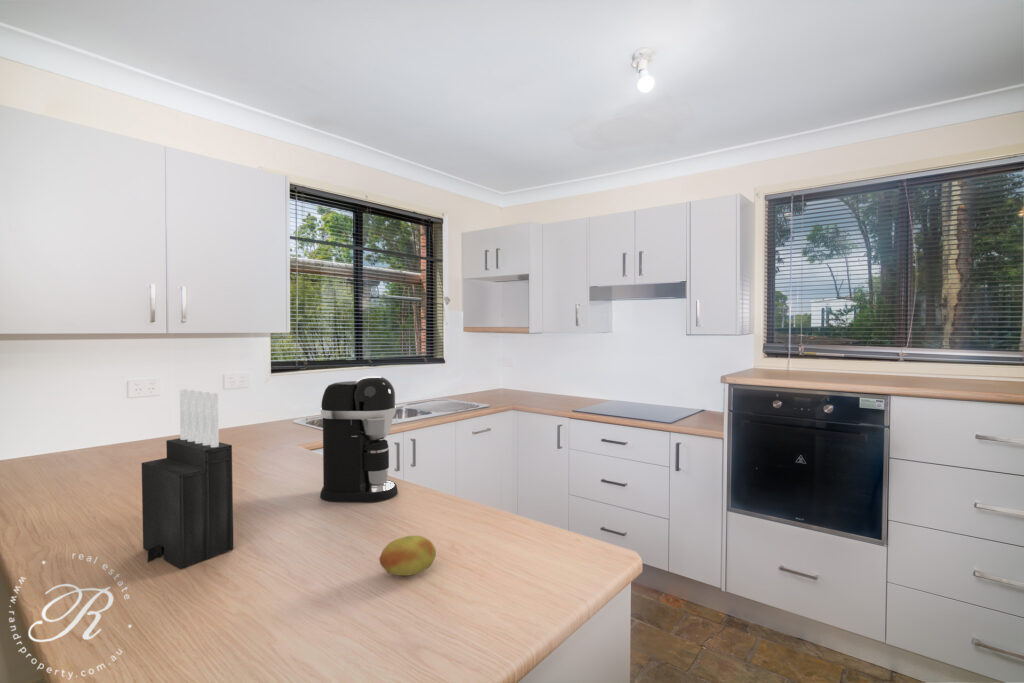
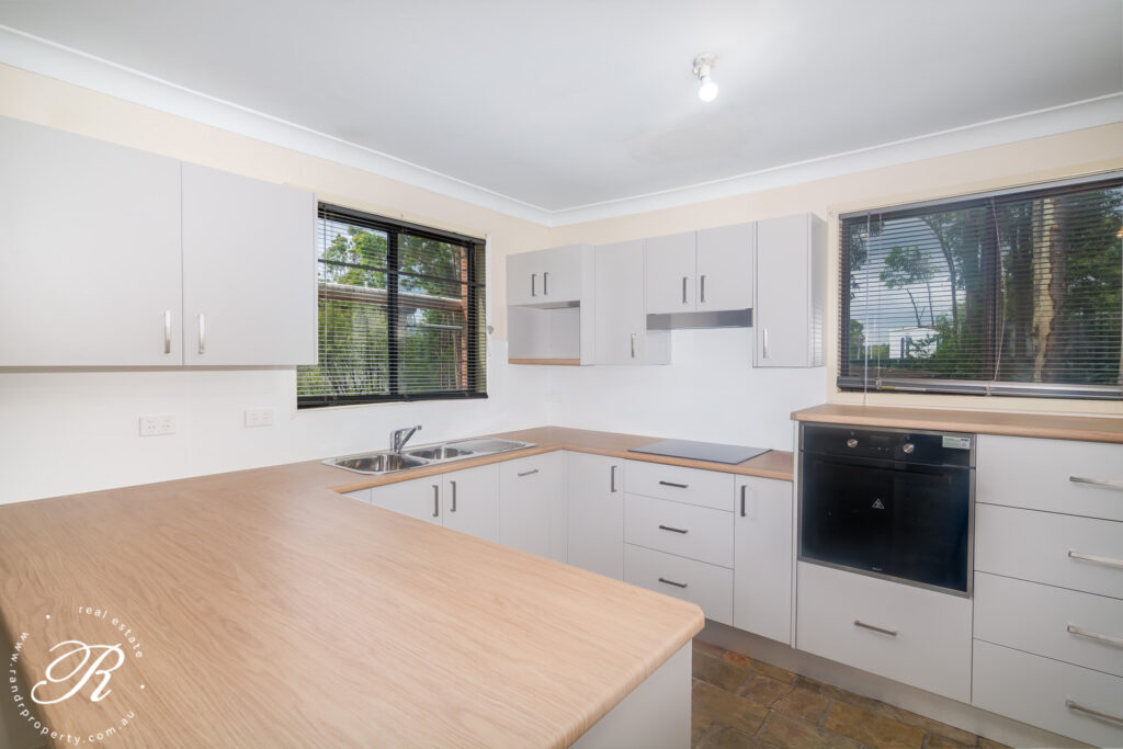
- knife block (181, 472)
- fruit (408, 555)
- coffee maker (358, 435)
